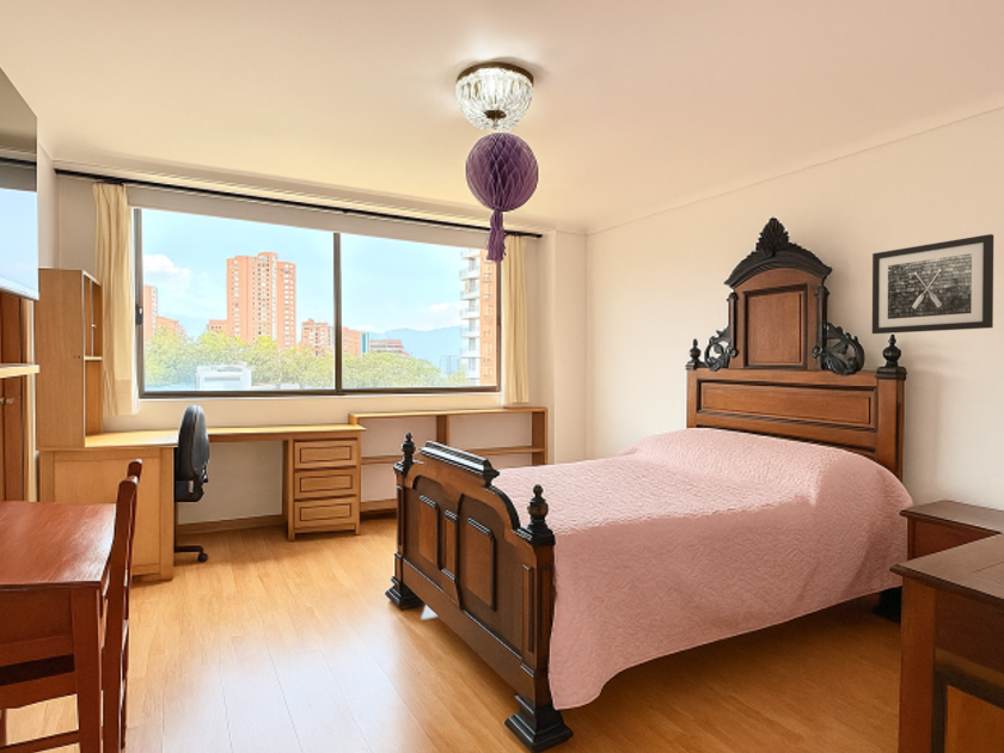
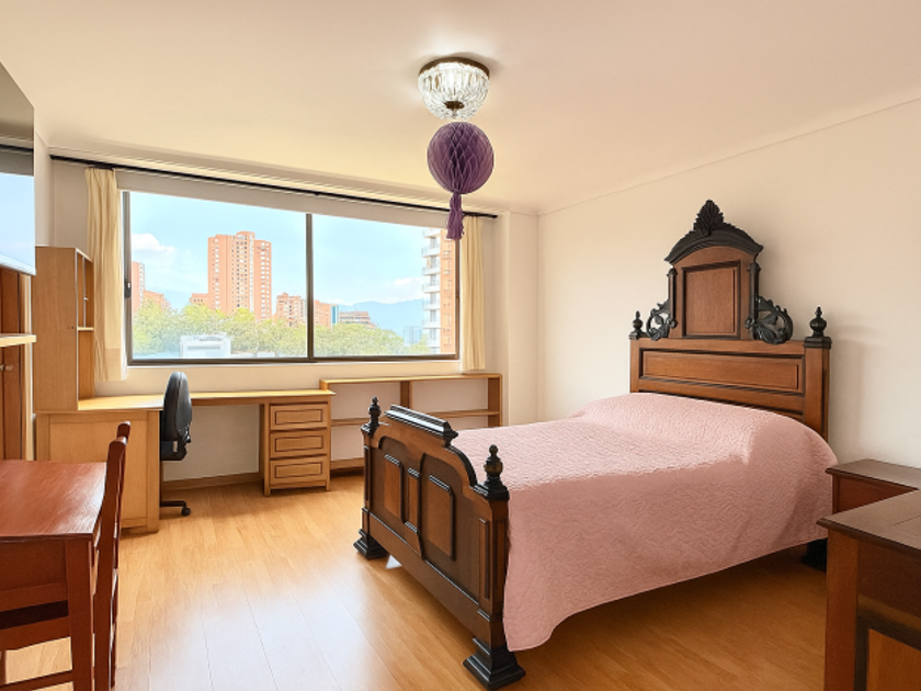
- wall art (928, 287)
